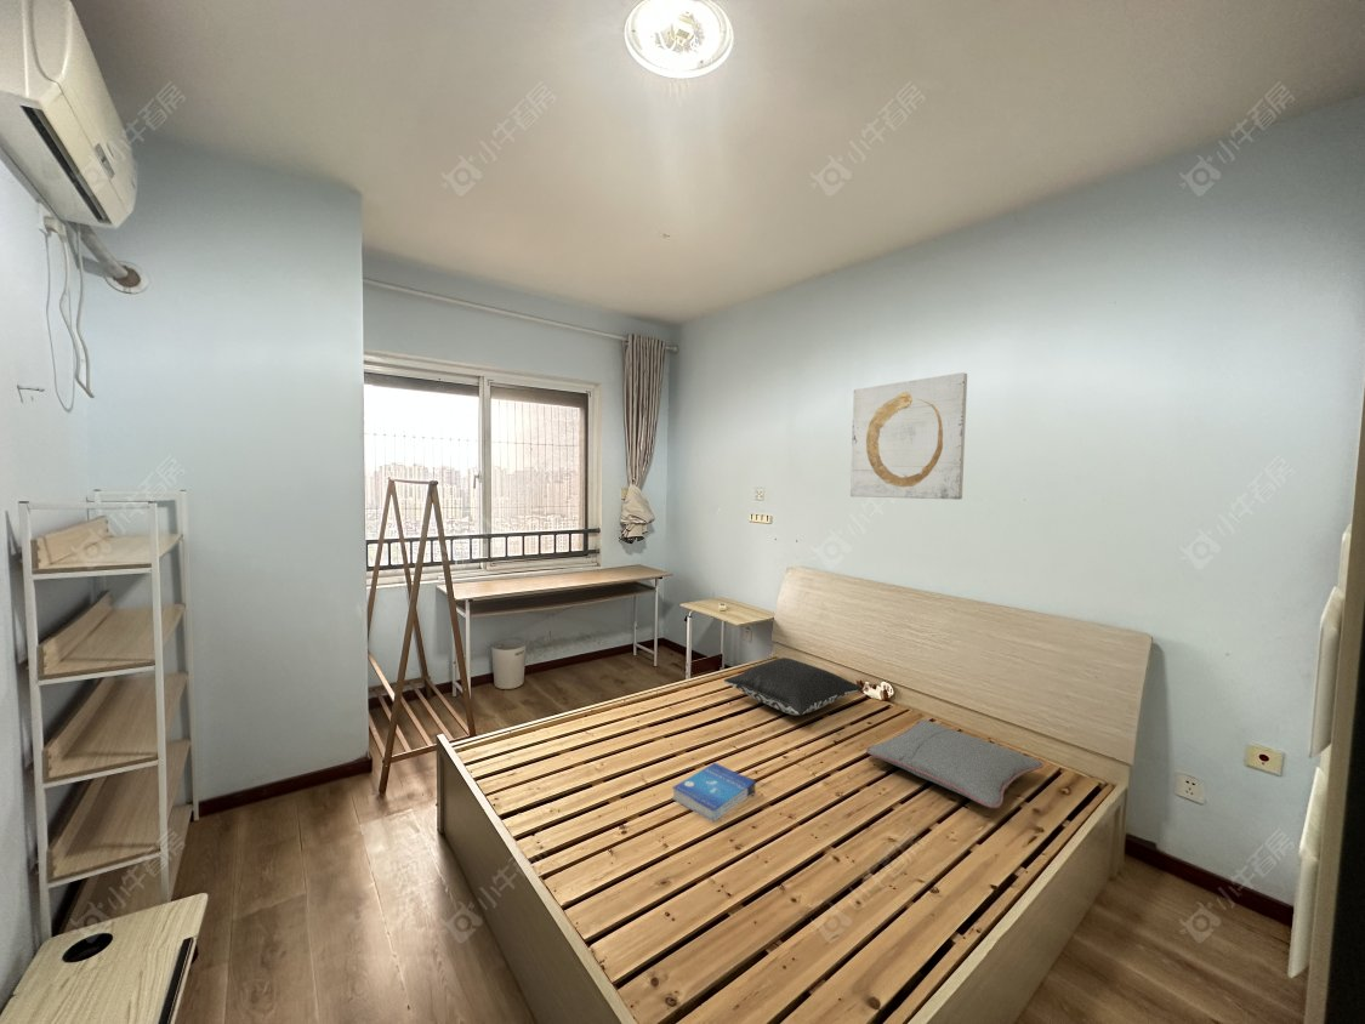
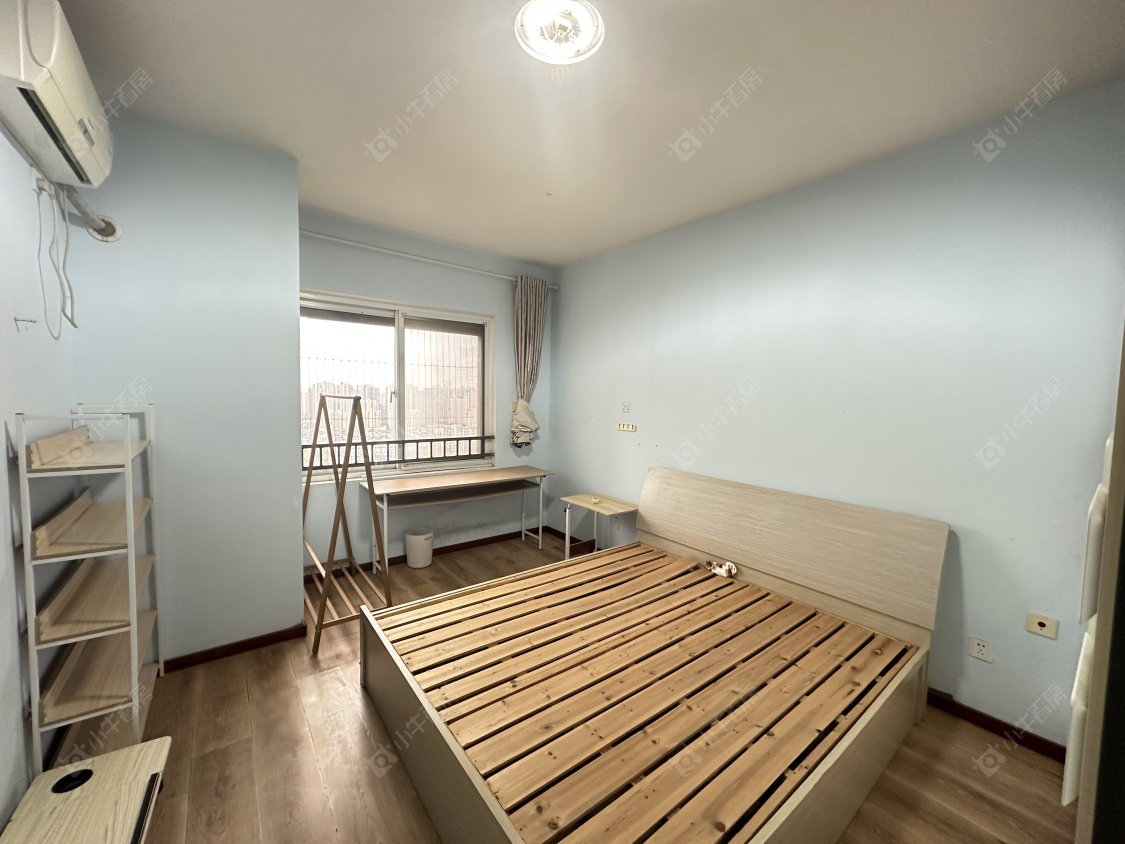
- pillow (951, 757)
- pillow (791, 684)
- wall art (904, 439)
- book (713, 790)
